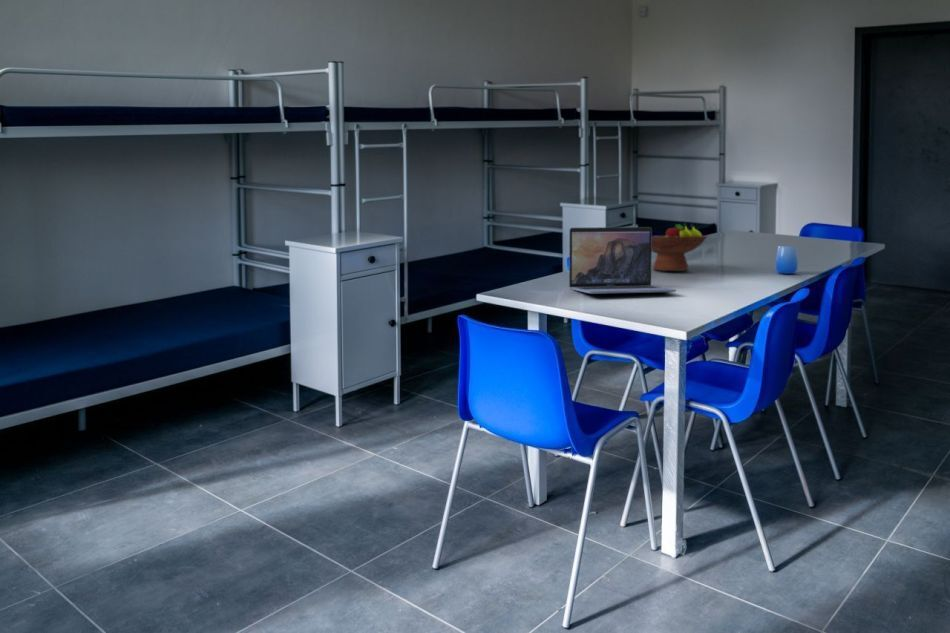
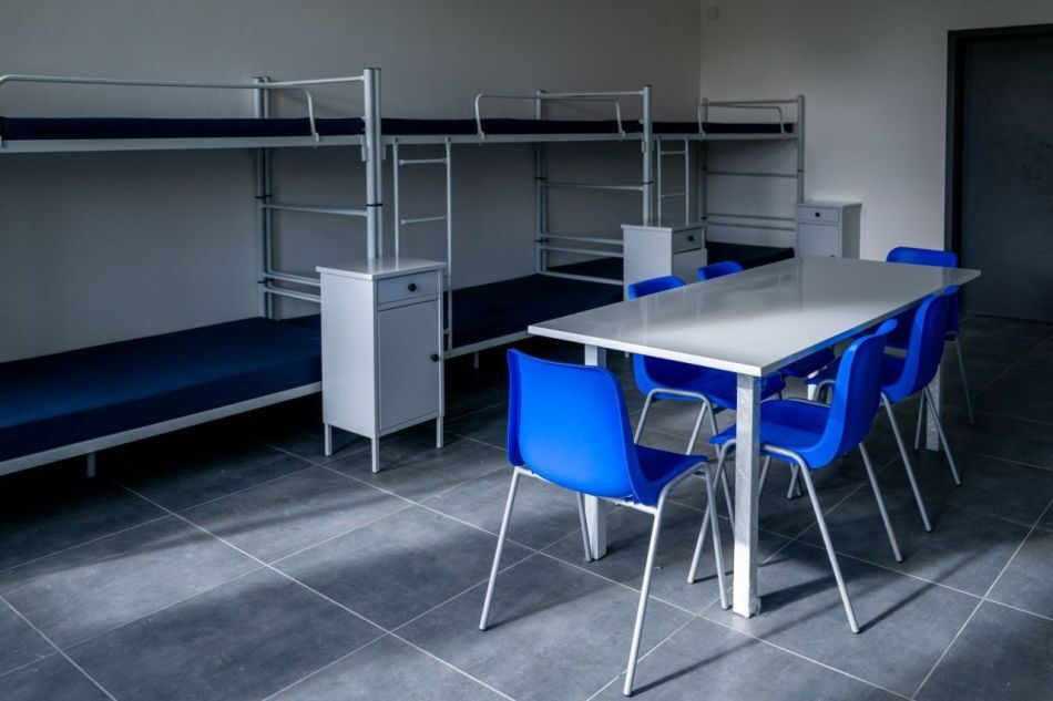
- fruit bowl (670, 246)
- cup (786, 259)
- laptop (621, 259)
